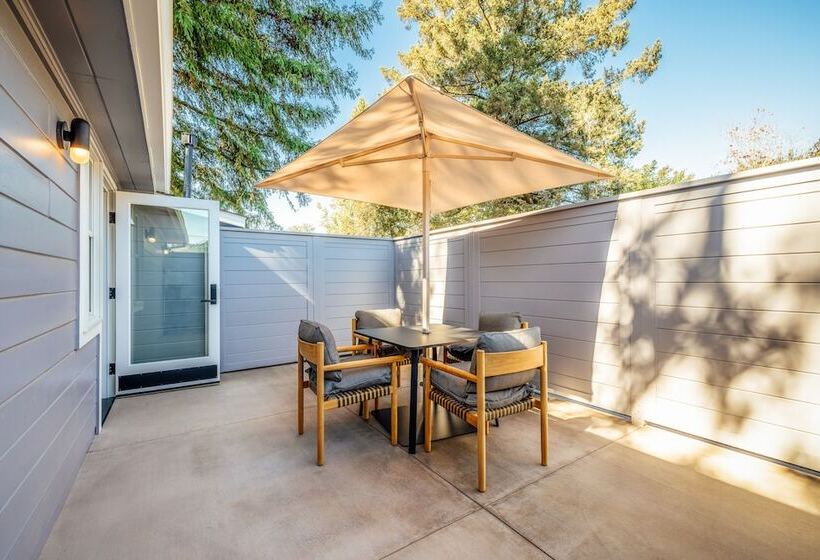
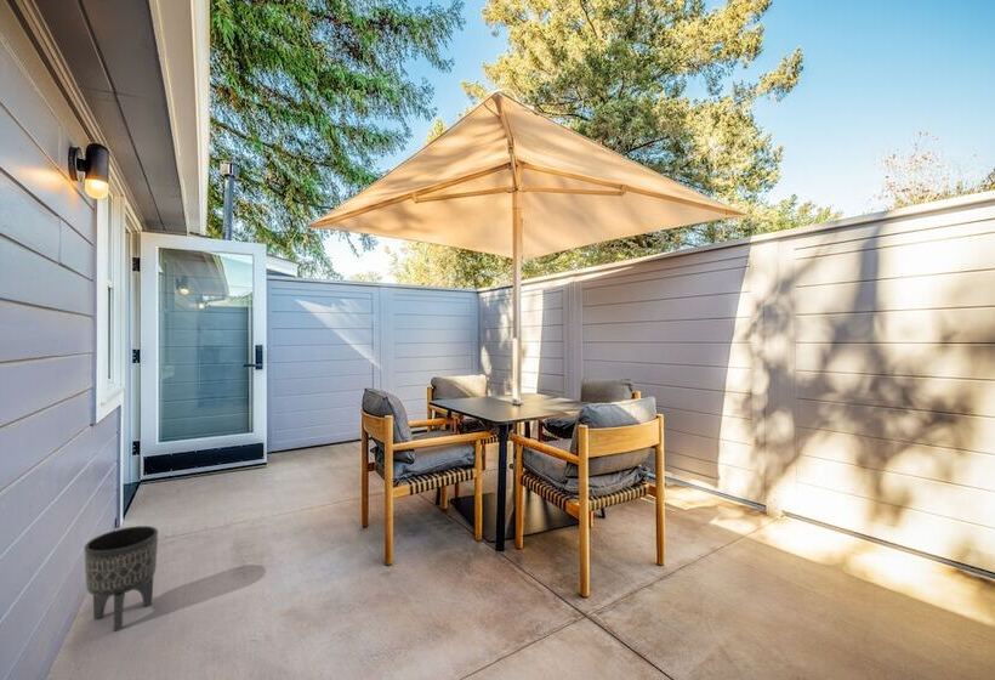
+ planter (121, 577)
